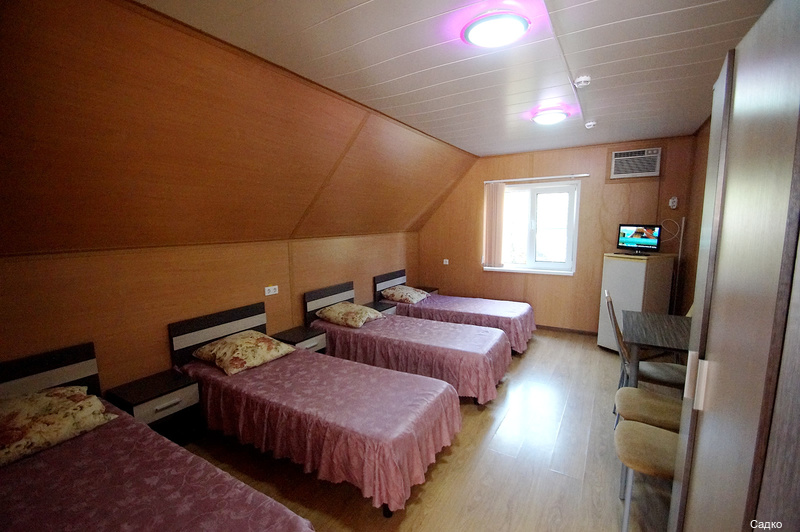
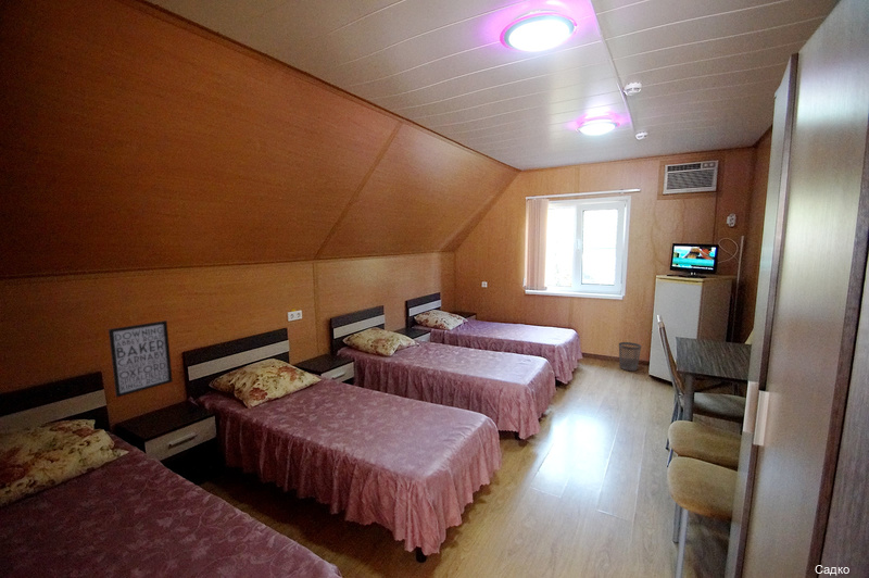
+ wastebasket (629, 356)
+ wall art (142, 356)
